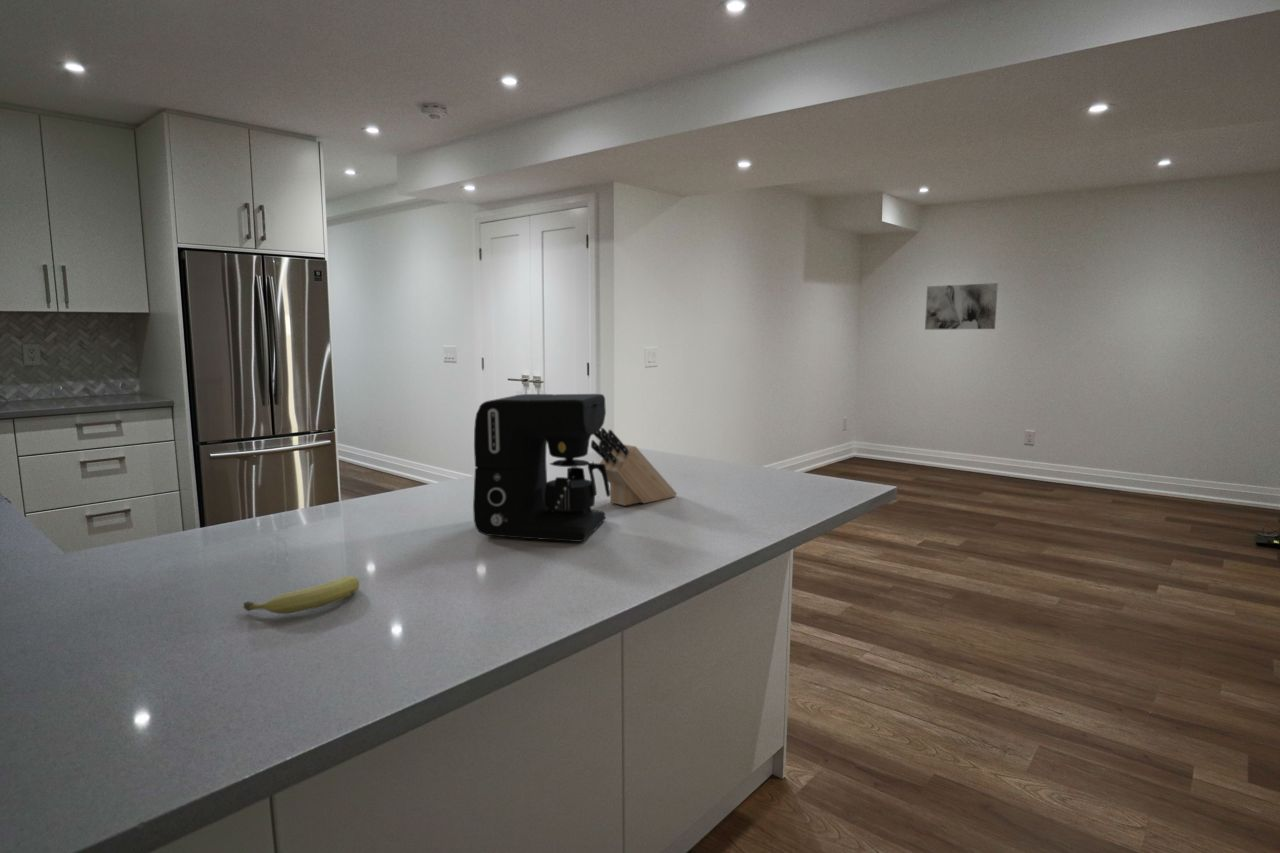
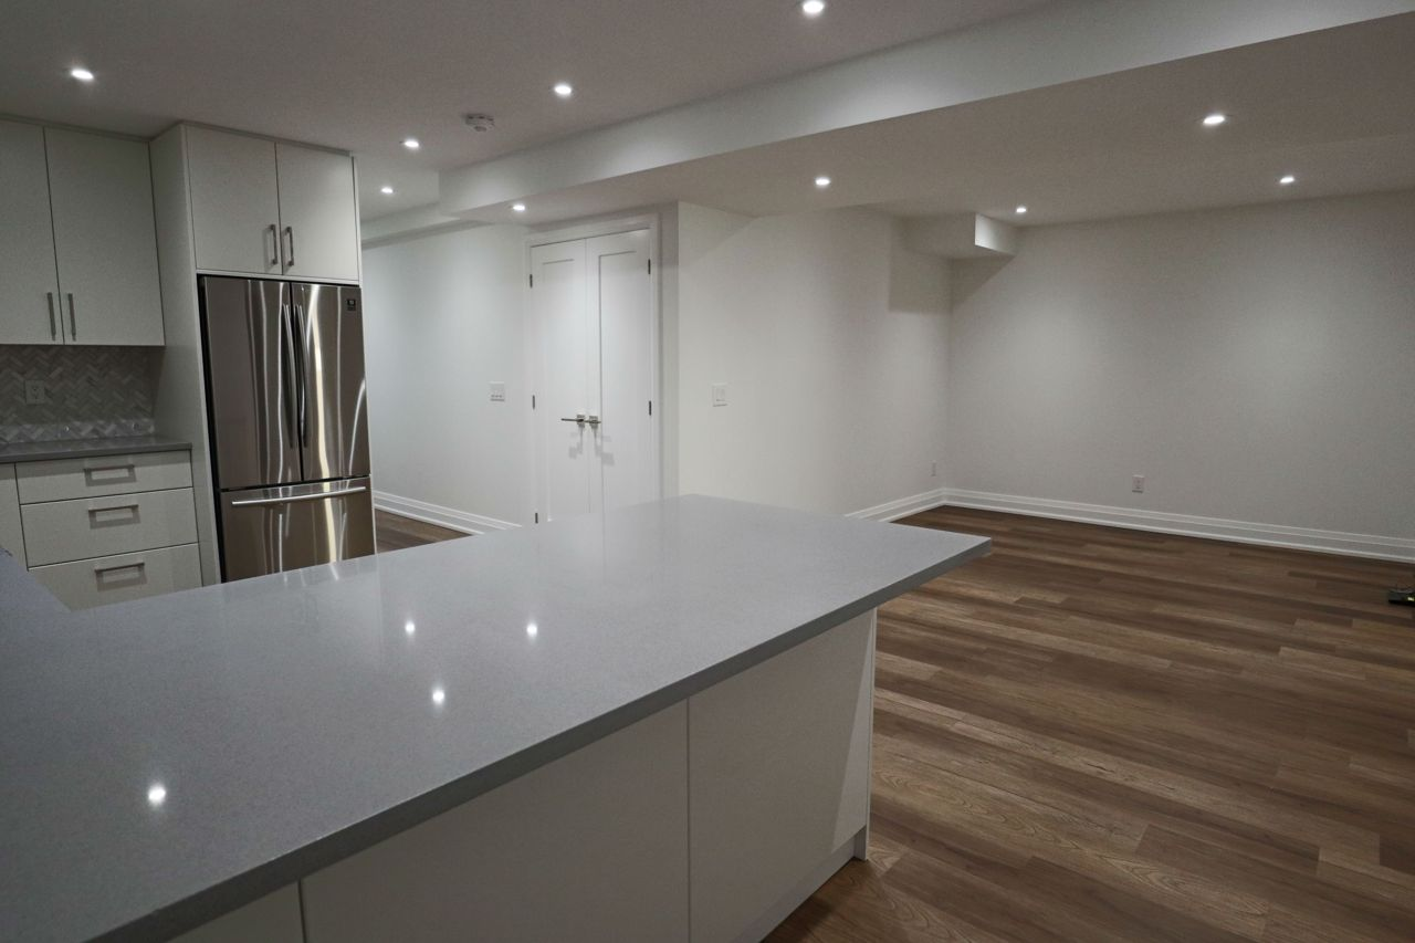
- fruit (308, 593)
- knife block (632, 462)
- coffee maker (545, 463)
- wall art (960, 307)
